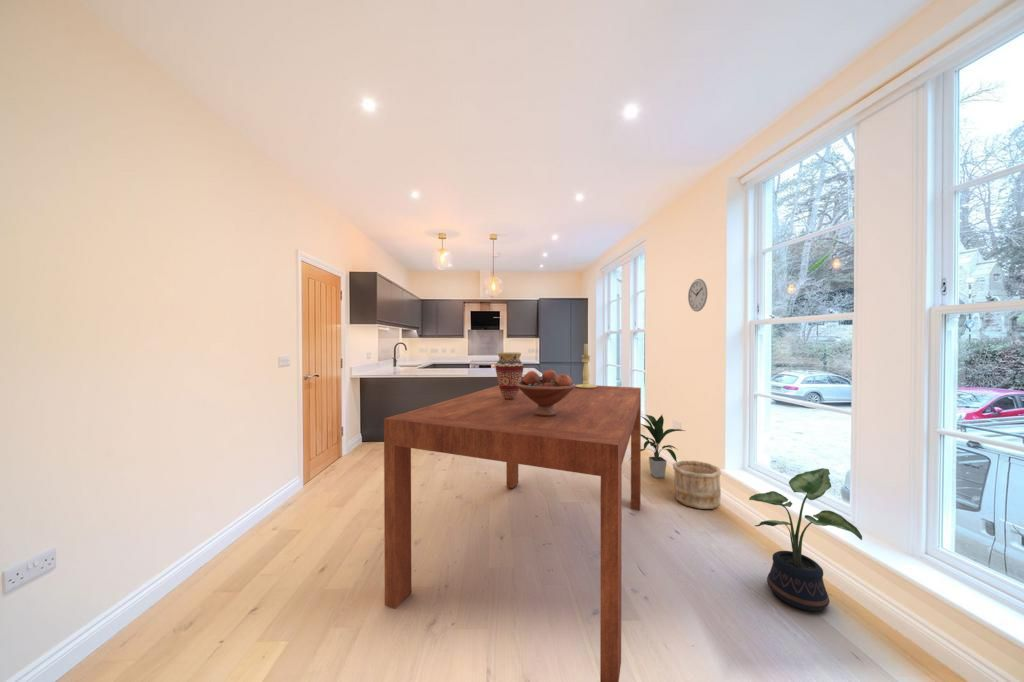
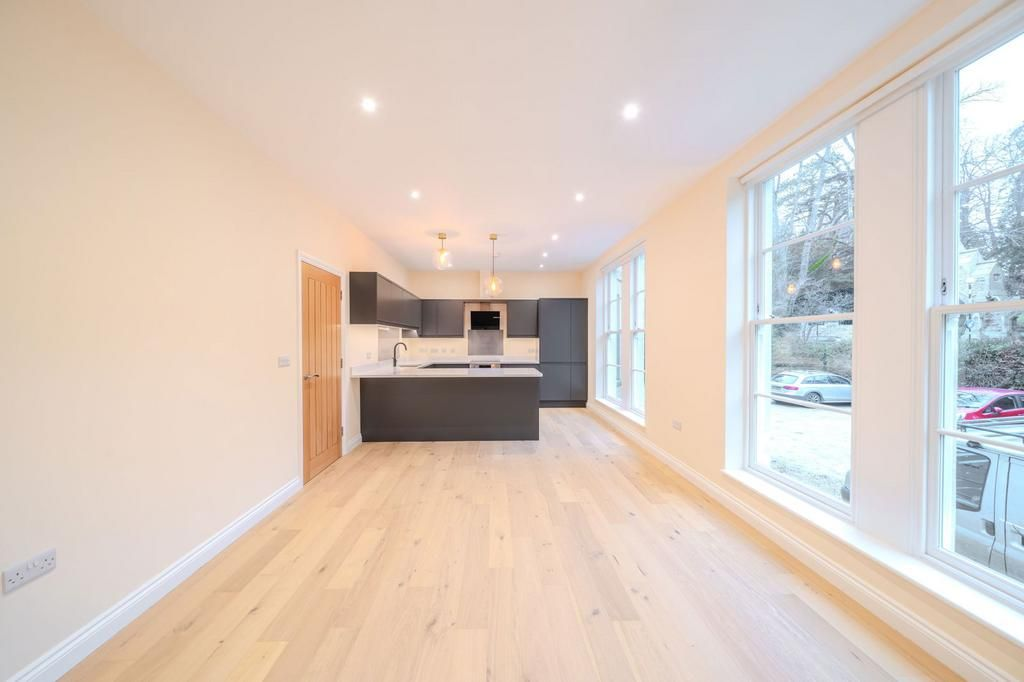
- vase (509, 375)
- dining table (542, 467)
- candle holder (586, 365)
- wall clock (696, 295)
- fruit bowl (545, 392)
- wooden bucket (696, 483)
- potted plant (802, 538)
- indoor plant (654, 443)
